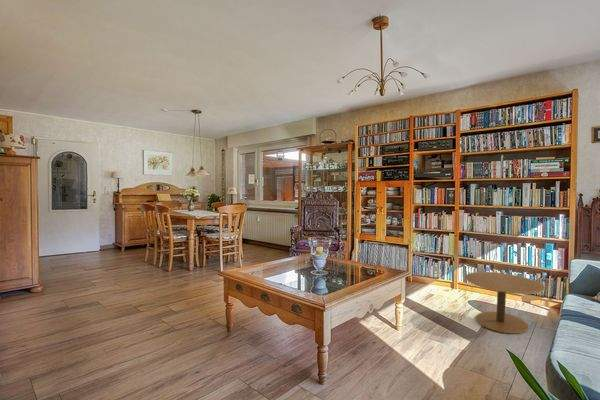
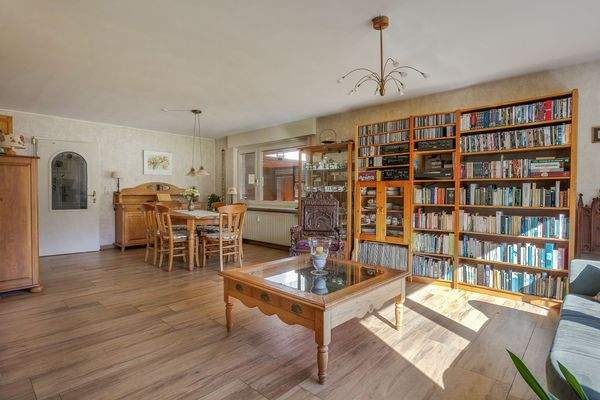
- side table (502, 301)
